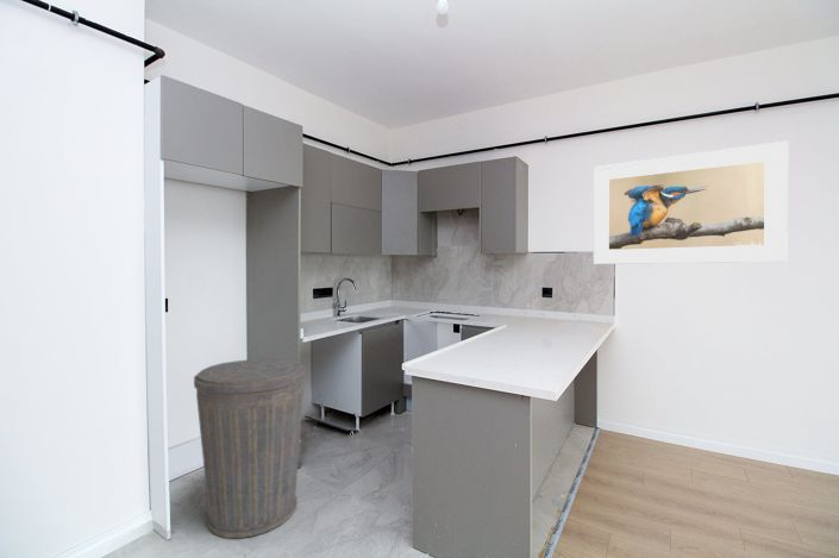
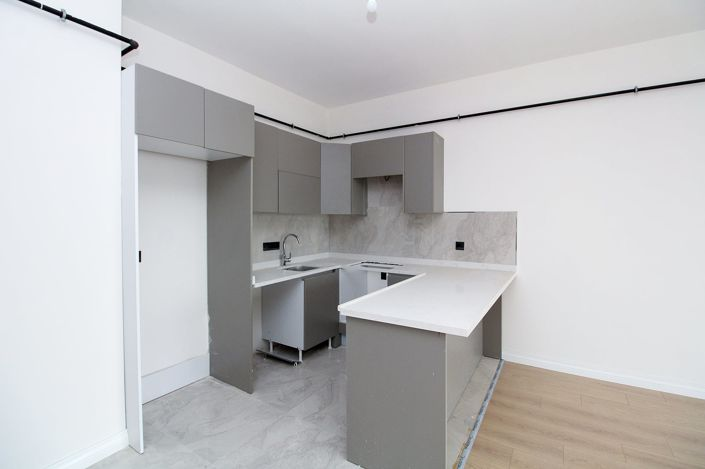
- trash can (252, 439)
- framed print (680, 209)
